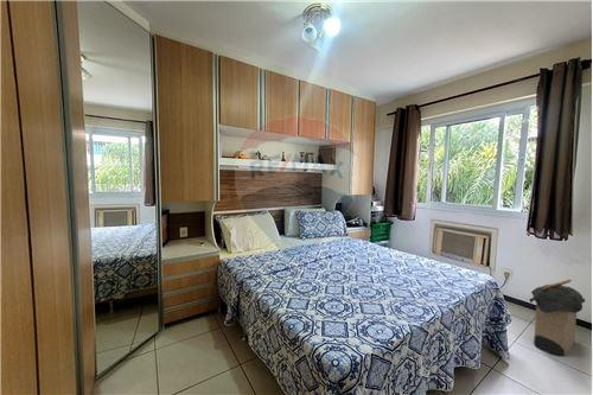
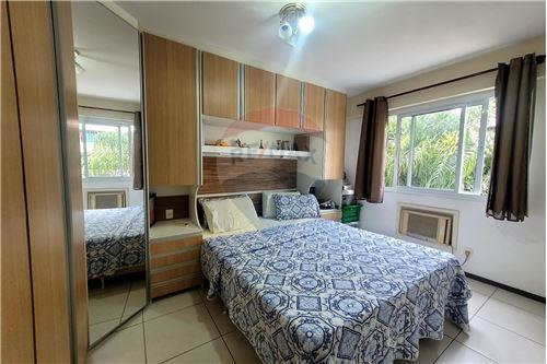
- laundry hamper (554, 308)
